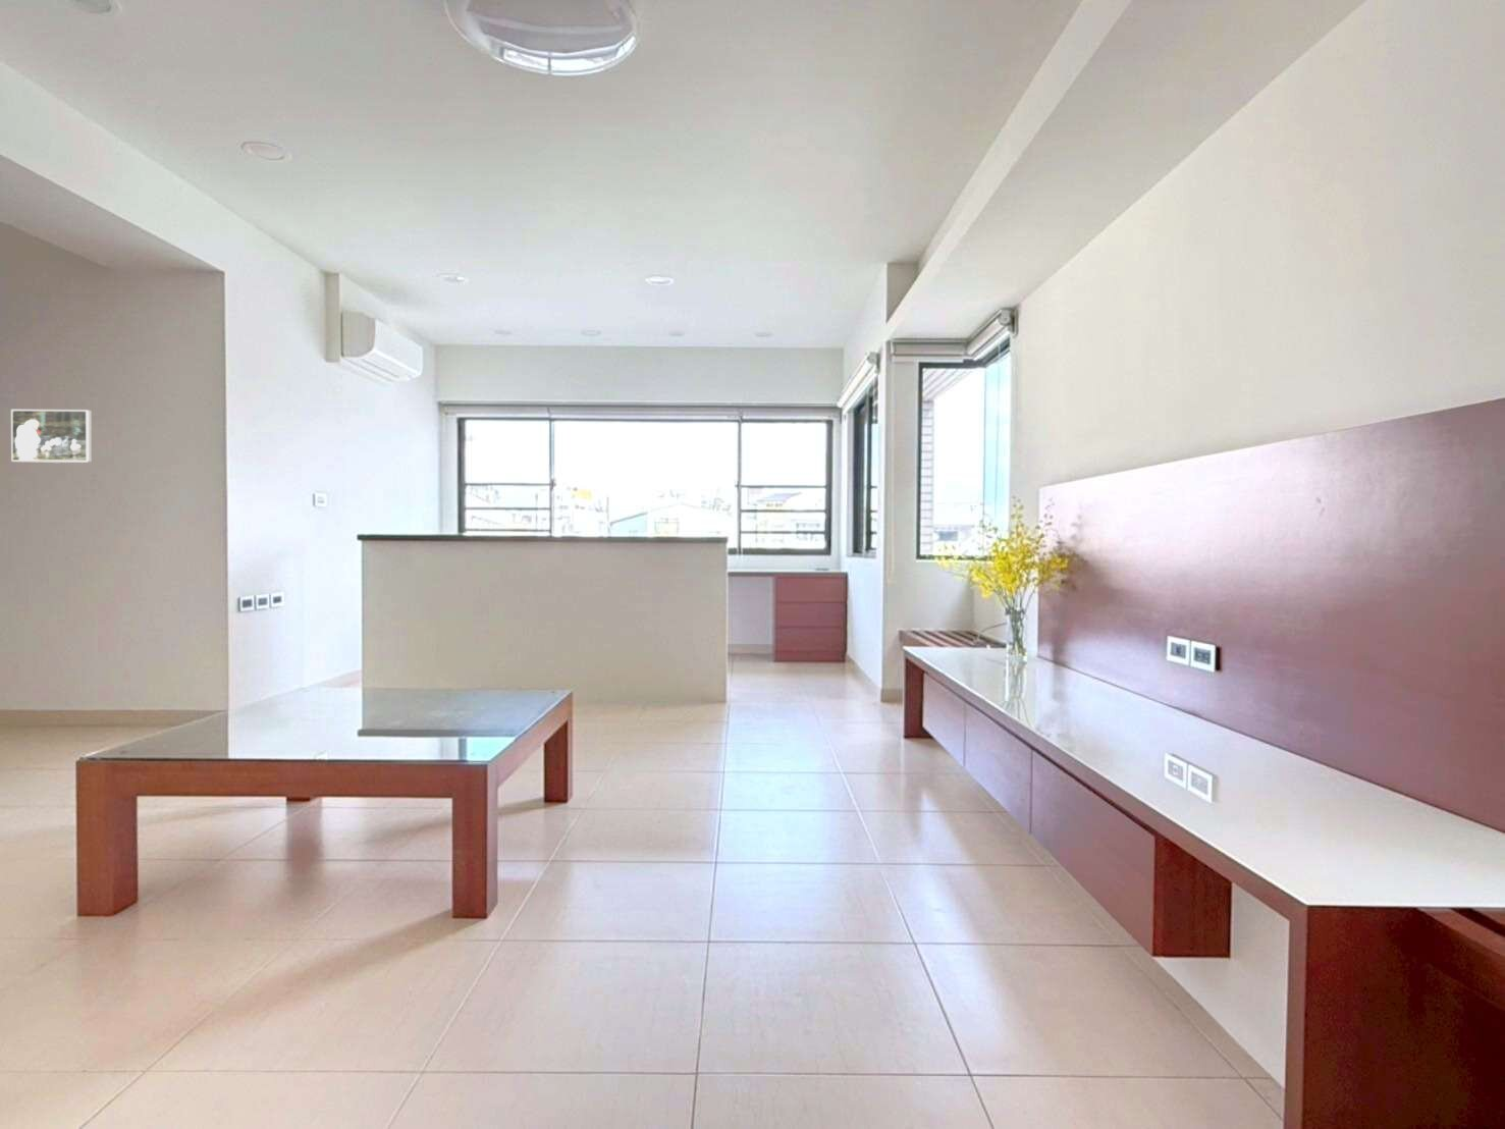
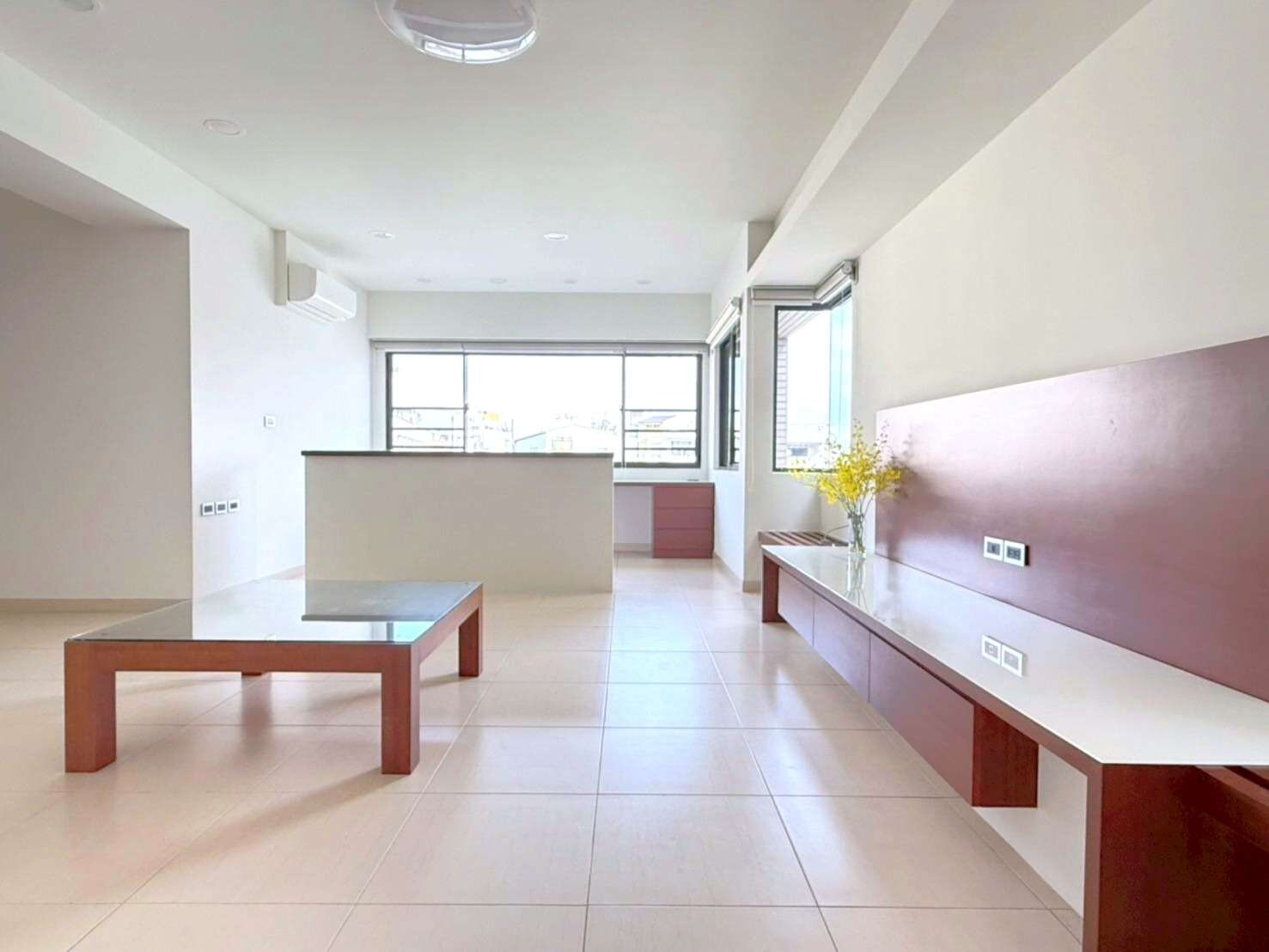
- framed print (51, 435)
